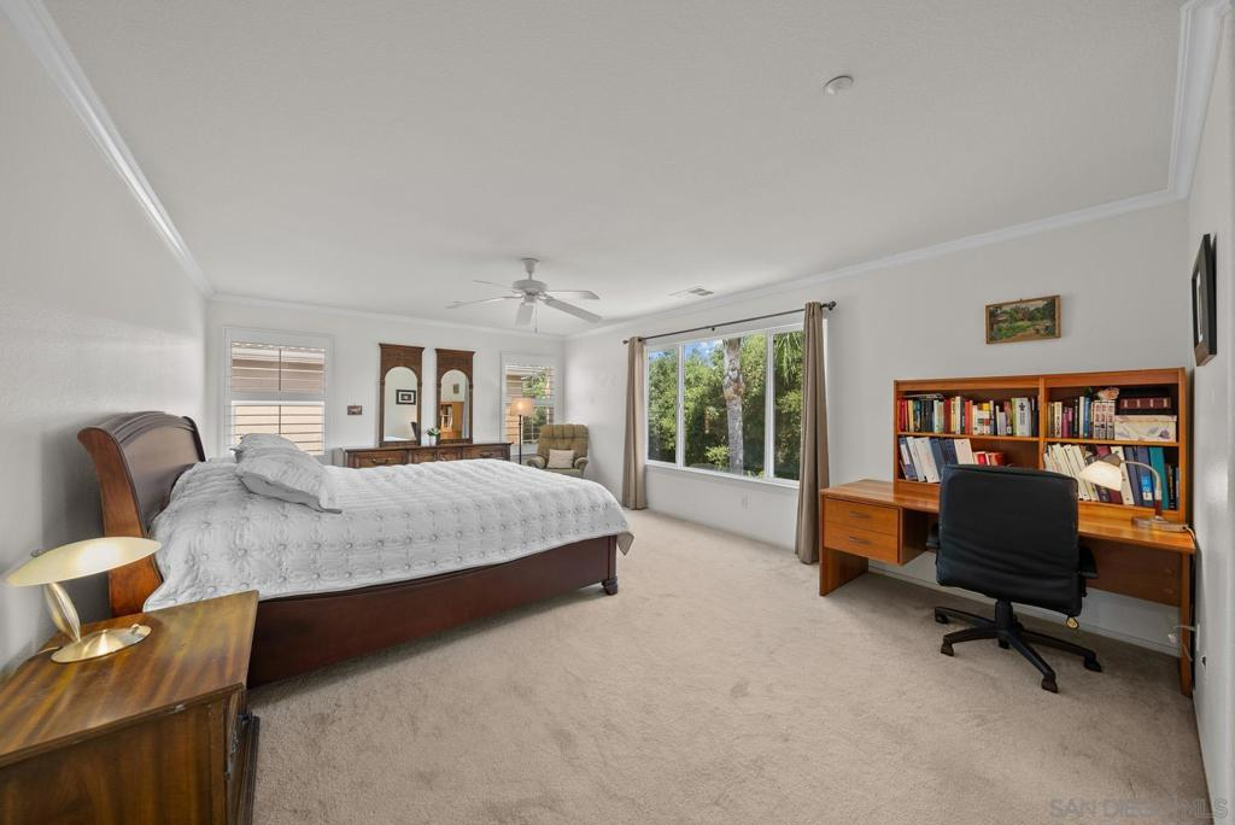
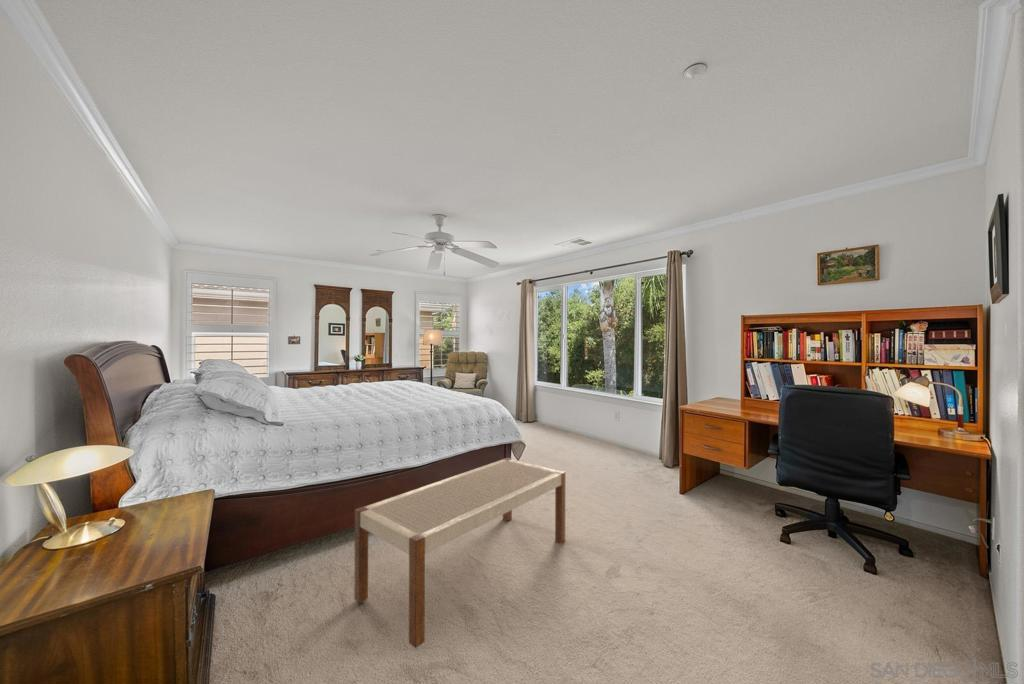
+ bench (473, 527)
